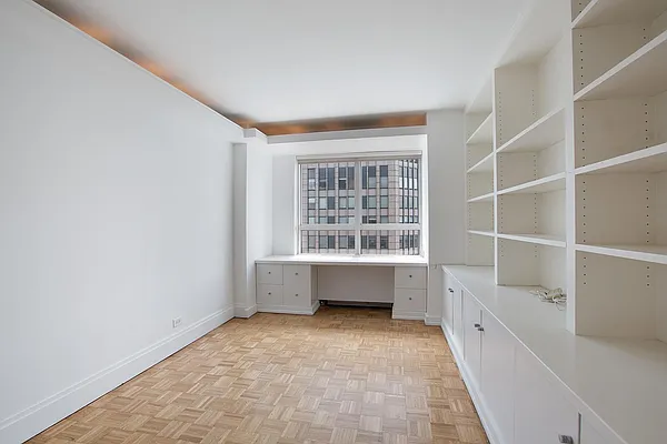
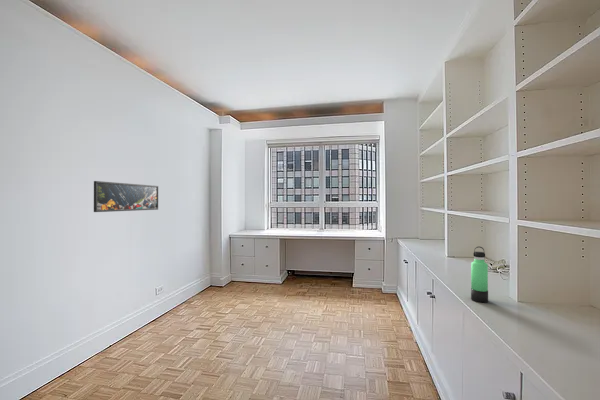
+ thermos bottle (479, 273)
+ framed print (130, 197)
